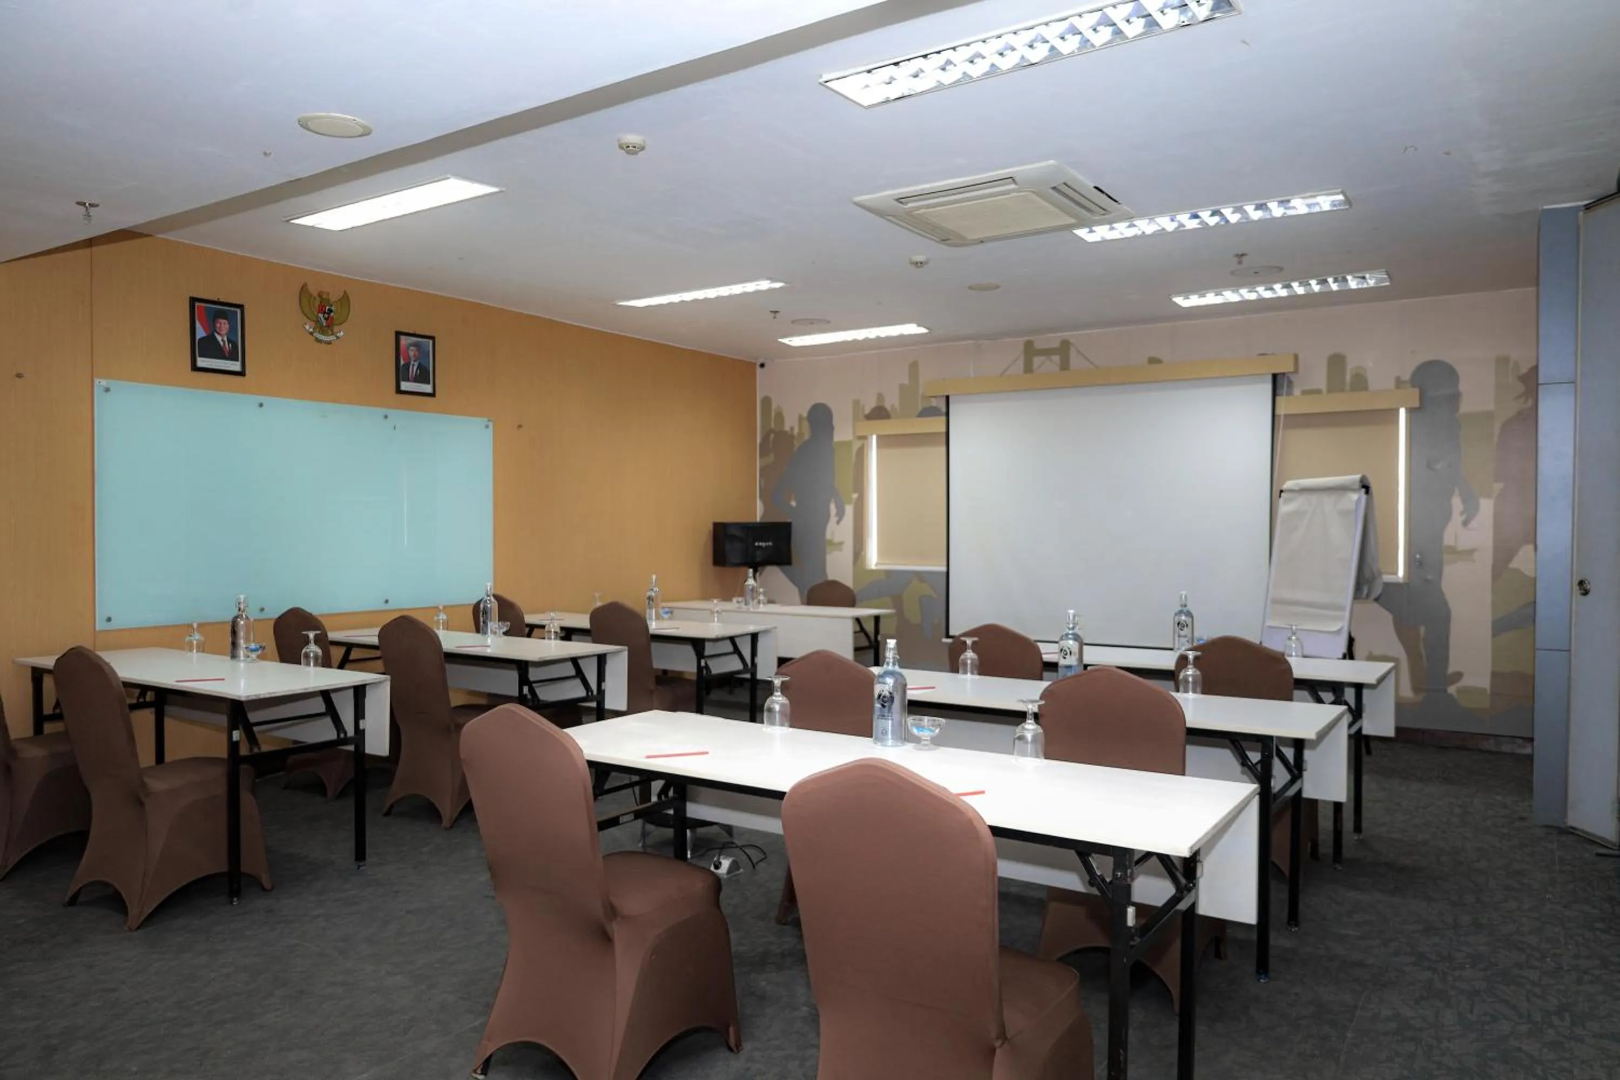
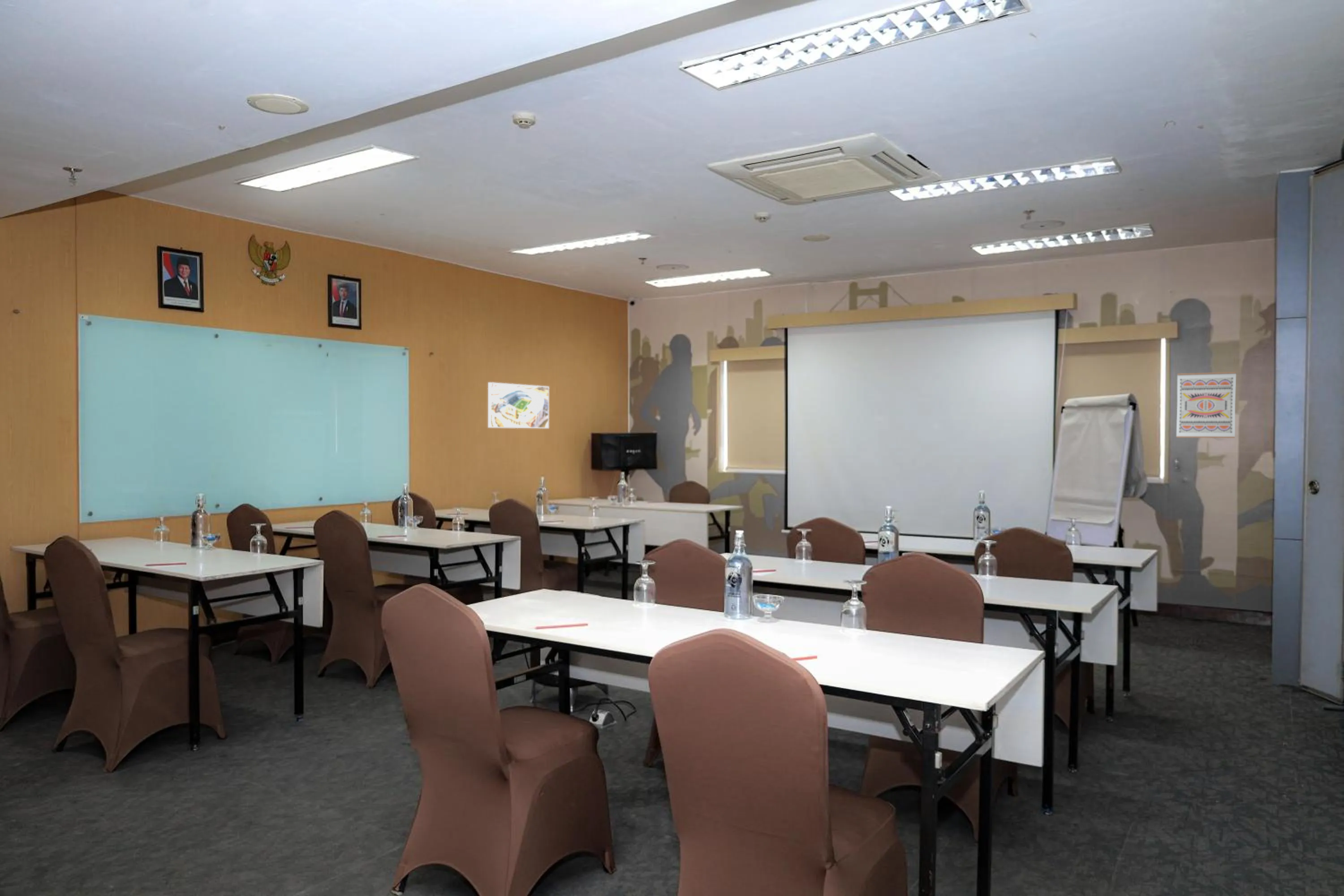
+ wall art (1206, 405)
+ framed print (519, 406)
